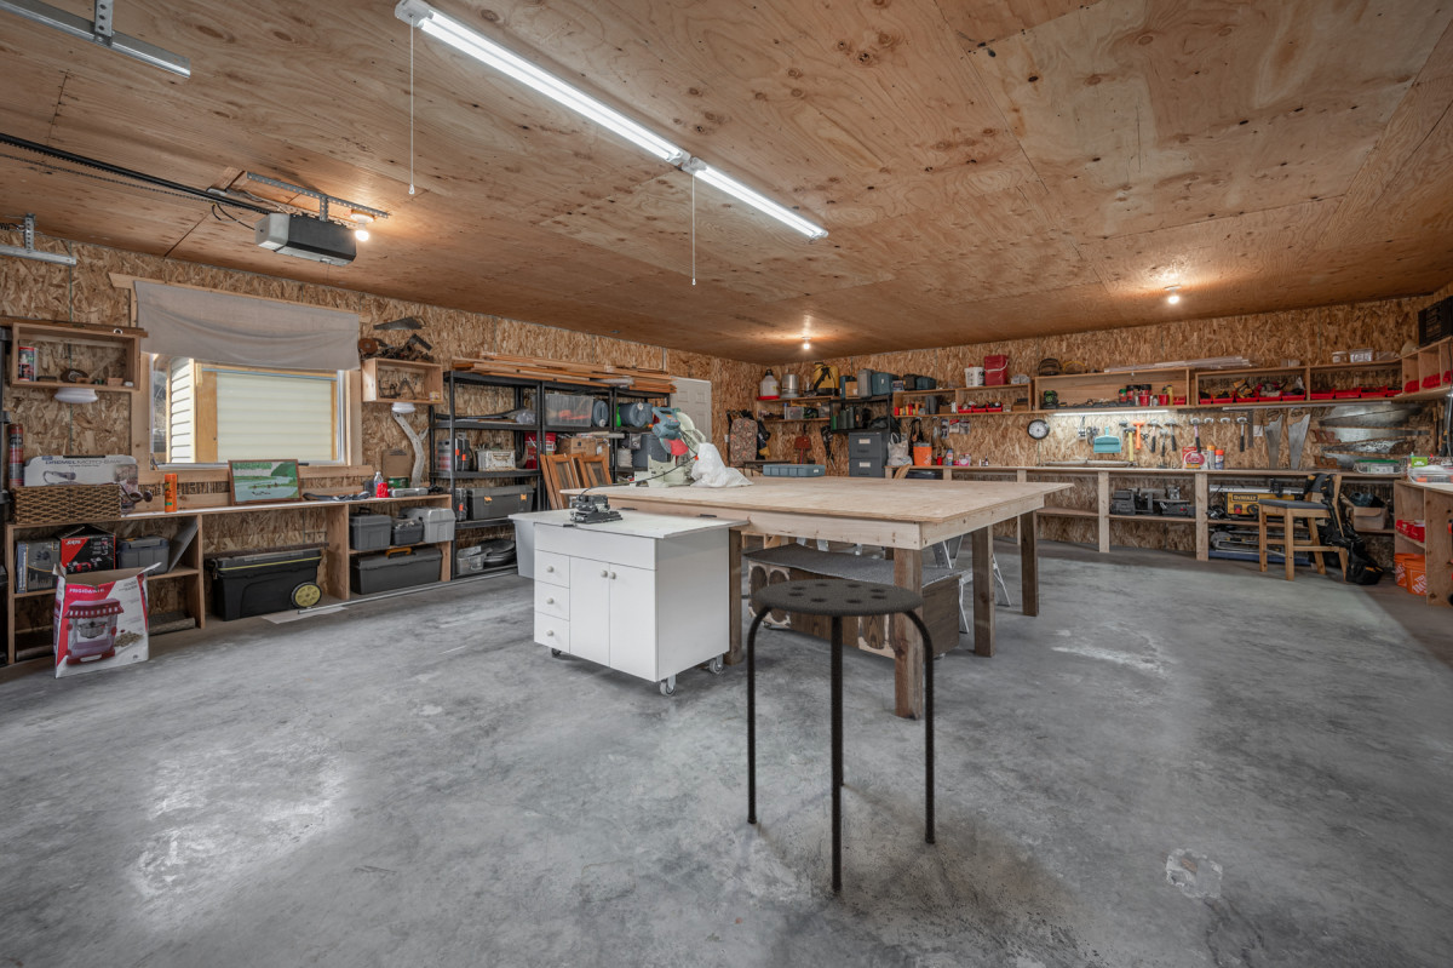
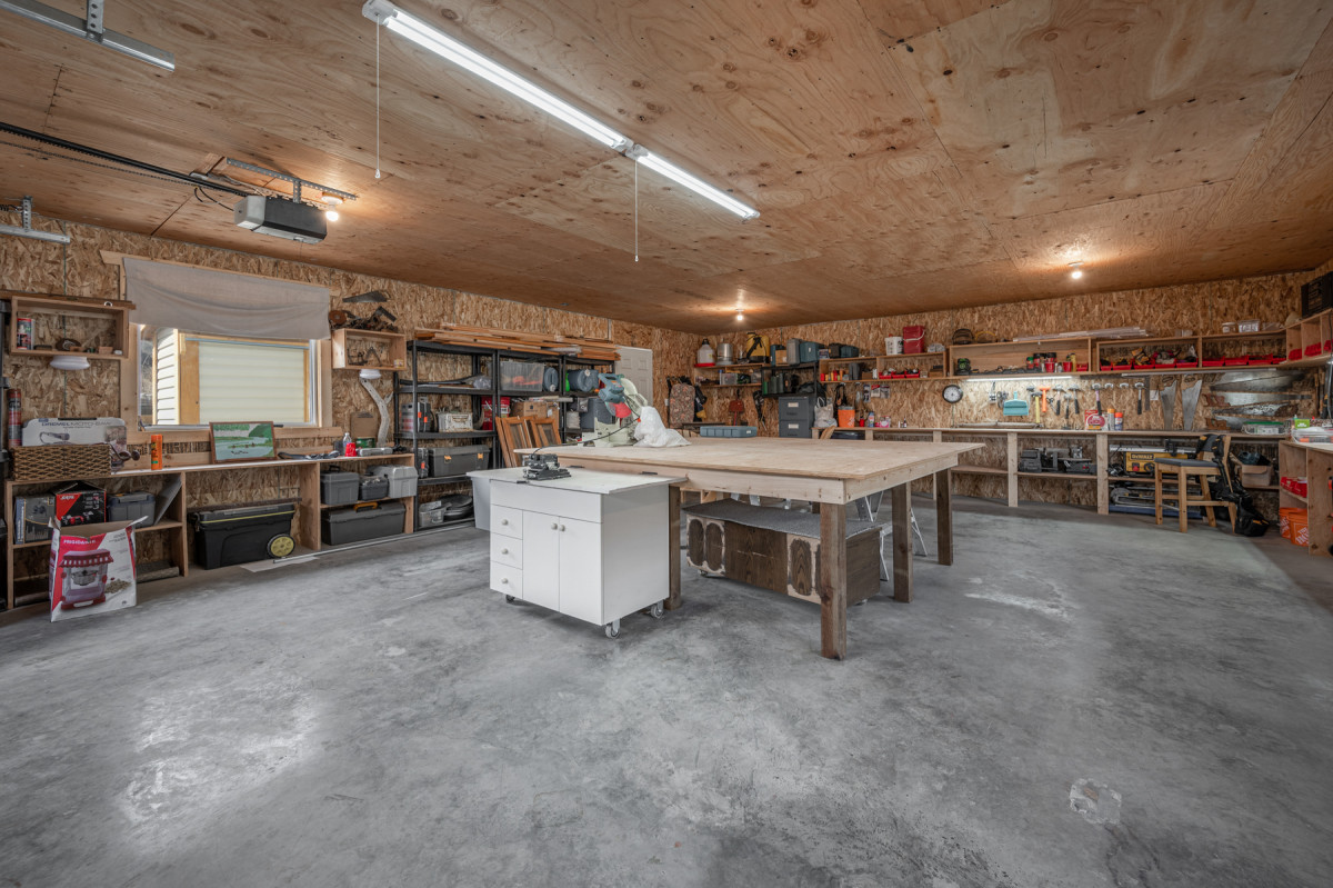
- stool (837, 711)
